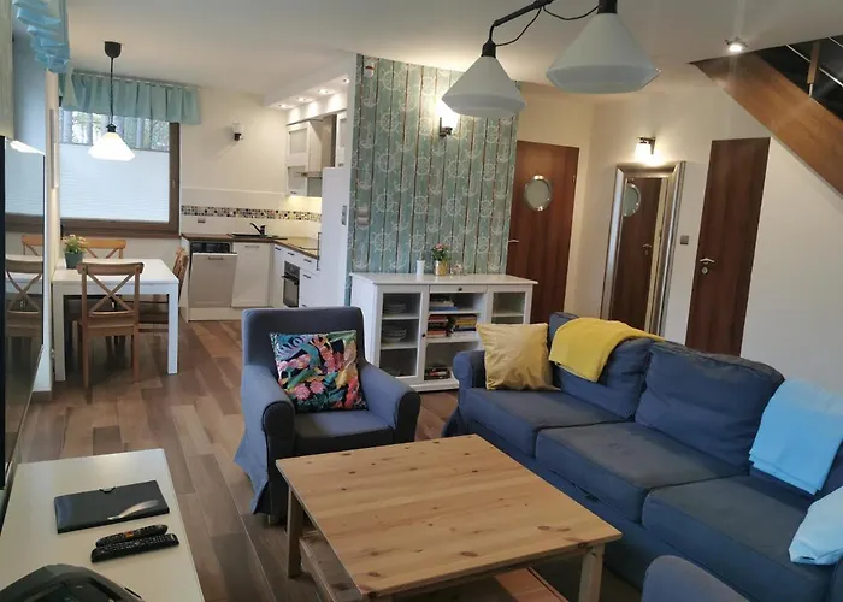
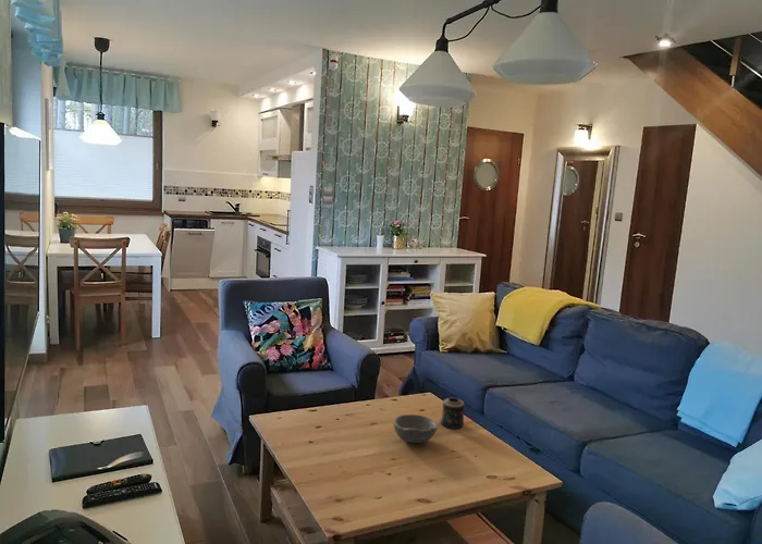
+ bowl (415, 430)
+ candle (451, 410)
